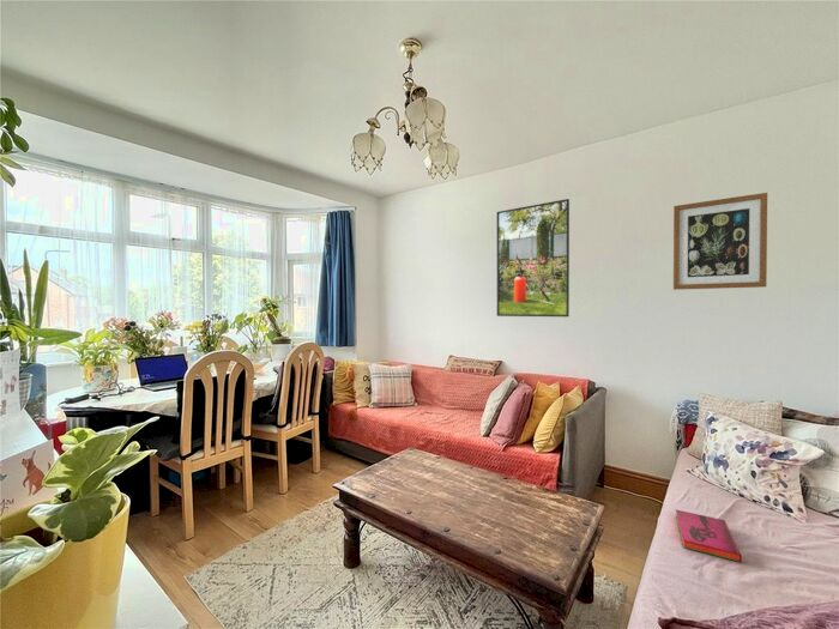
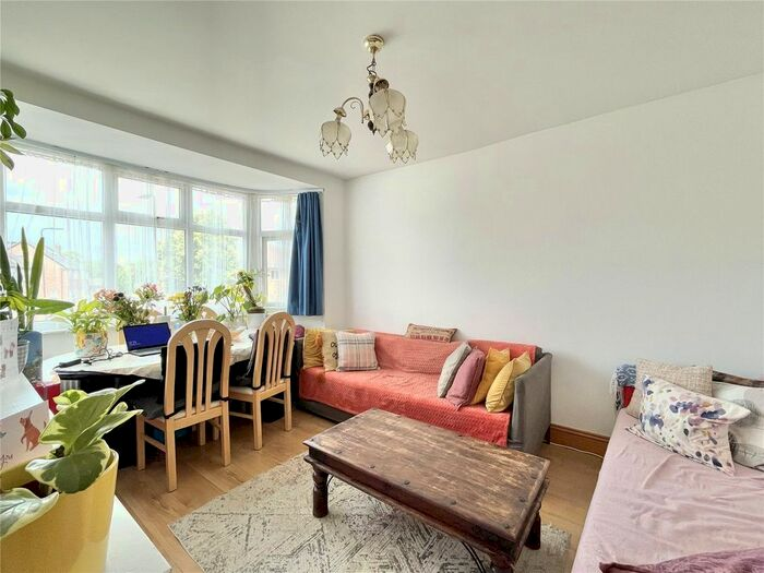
- hardback book (705, 533)
- wall art (717, 243)
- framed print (530, 261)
